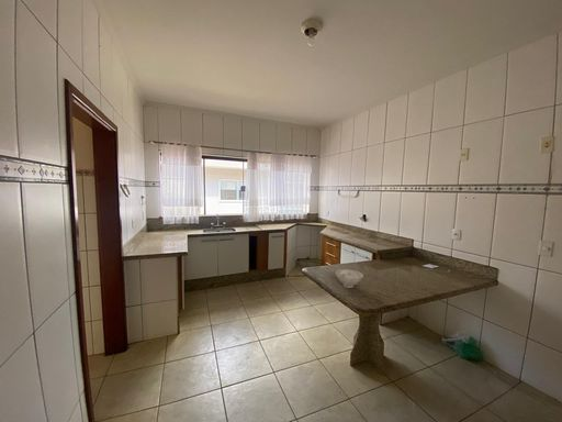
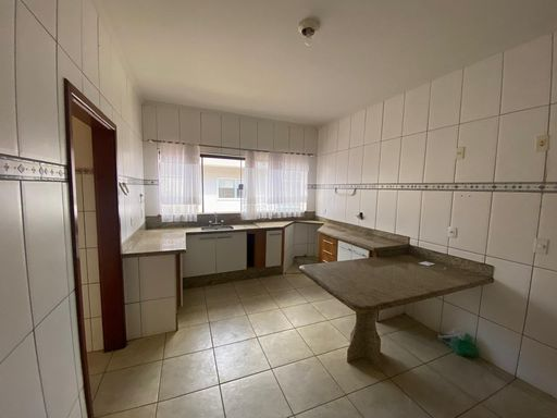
- bowl (348, 278)
